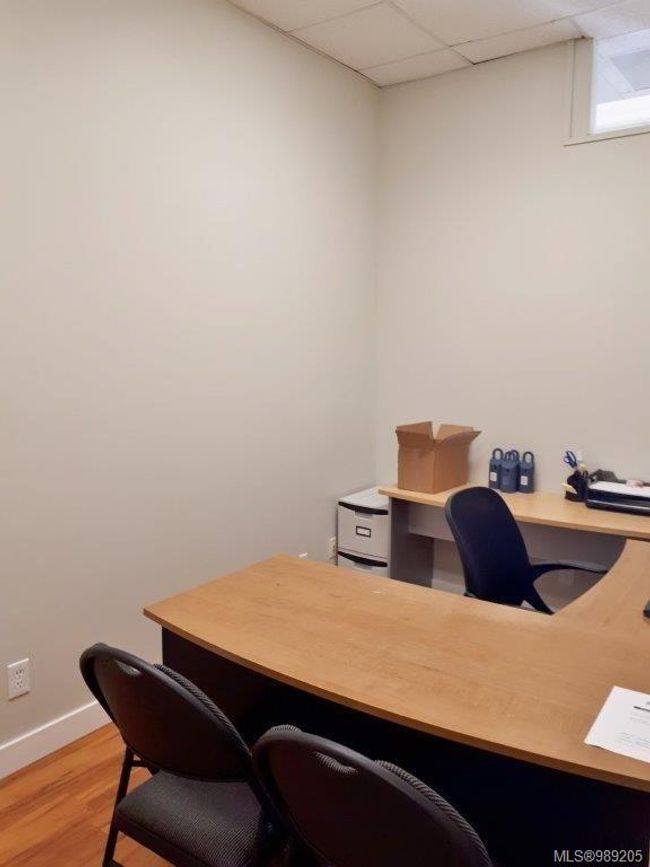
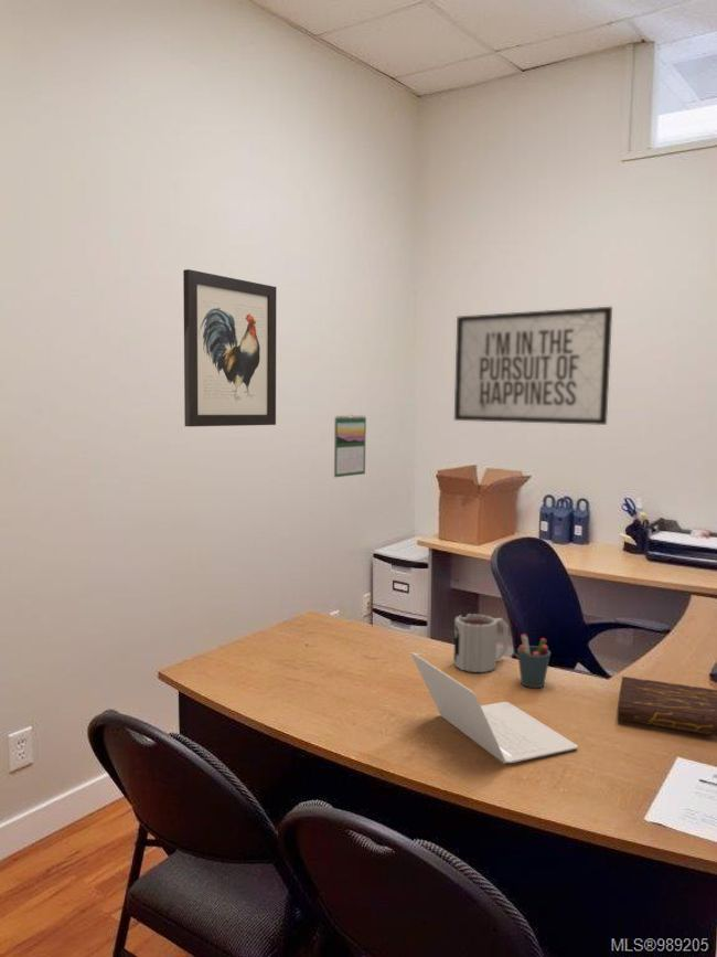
+ laptop (493, 703)
+ book (673, 706)
+ wall art (233, 352)
+ mirror (527, 366)
+ calendar (350, 445)
+ mug (483, 641)
+ pen holder (533, 658)
